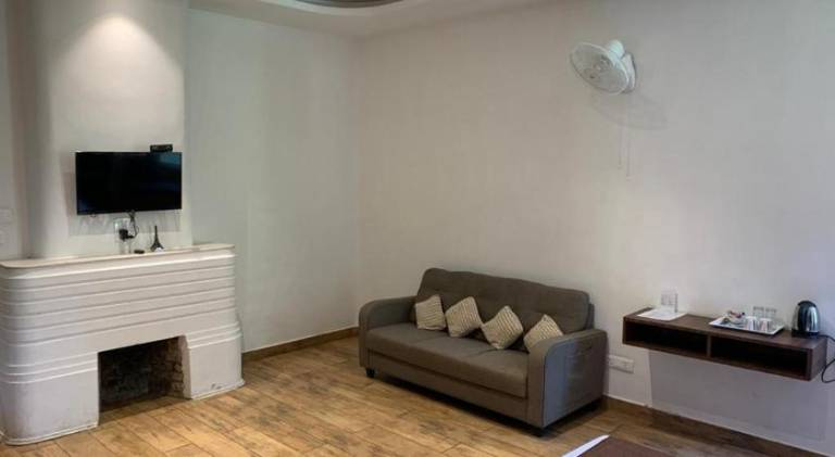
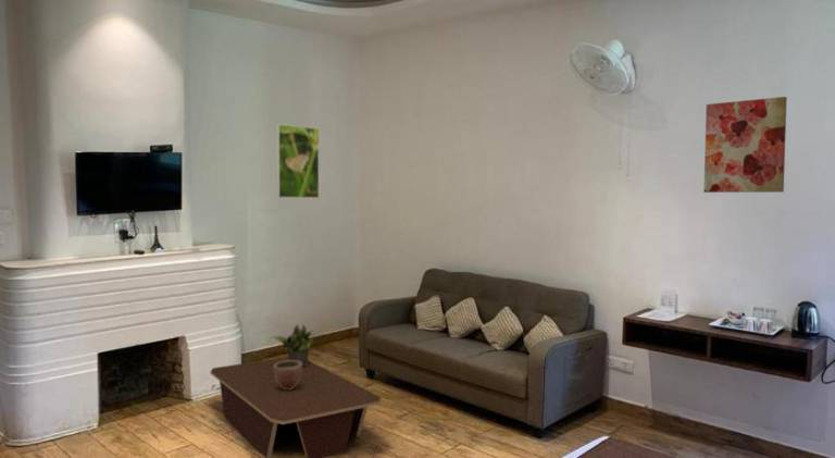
+ potted plant (292, 344)
+ wall art (743, 146)
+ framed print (298, 162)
+ decorative bowl (287, 375)
+ coffee table (289, 405)
